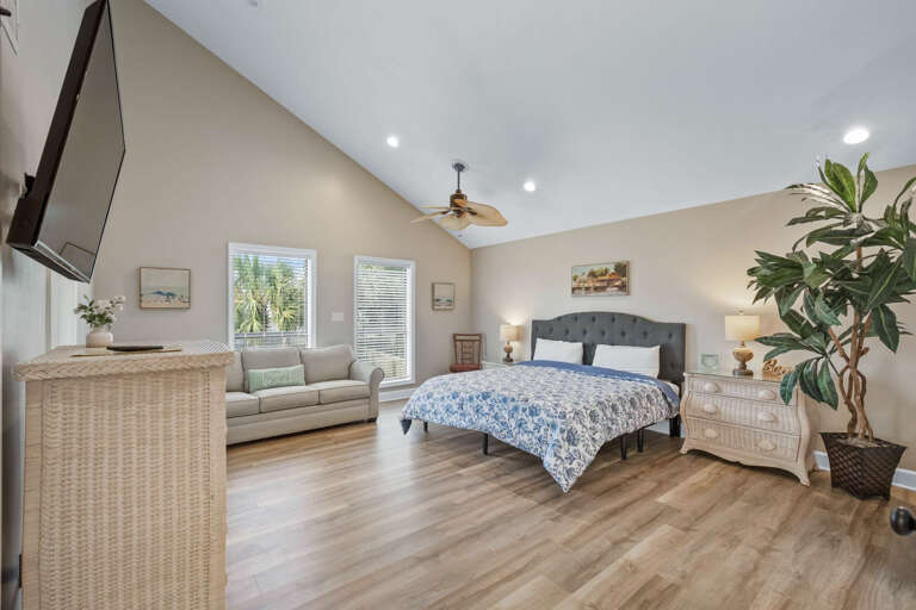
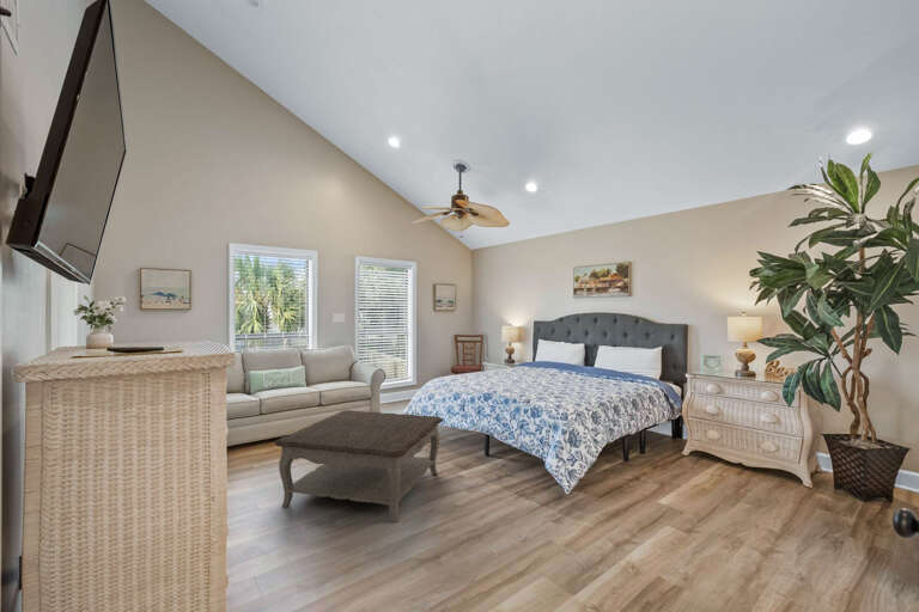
+ coffee table (366, 458)
